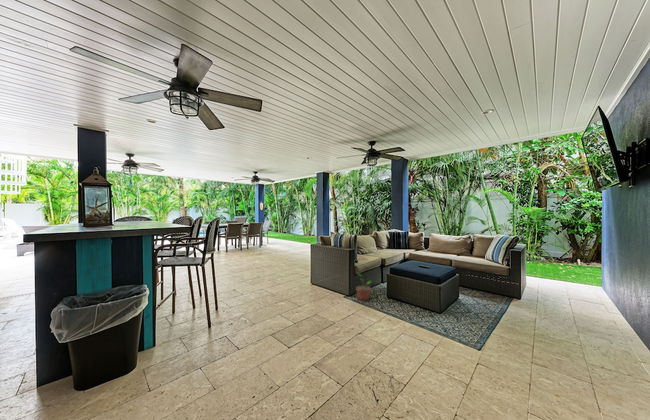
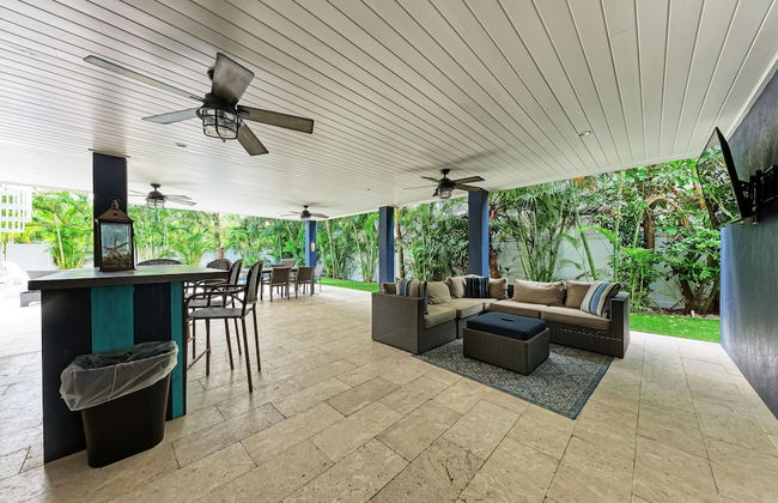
- potted plant (363, 286)
